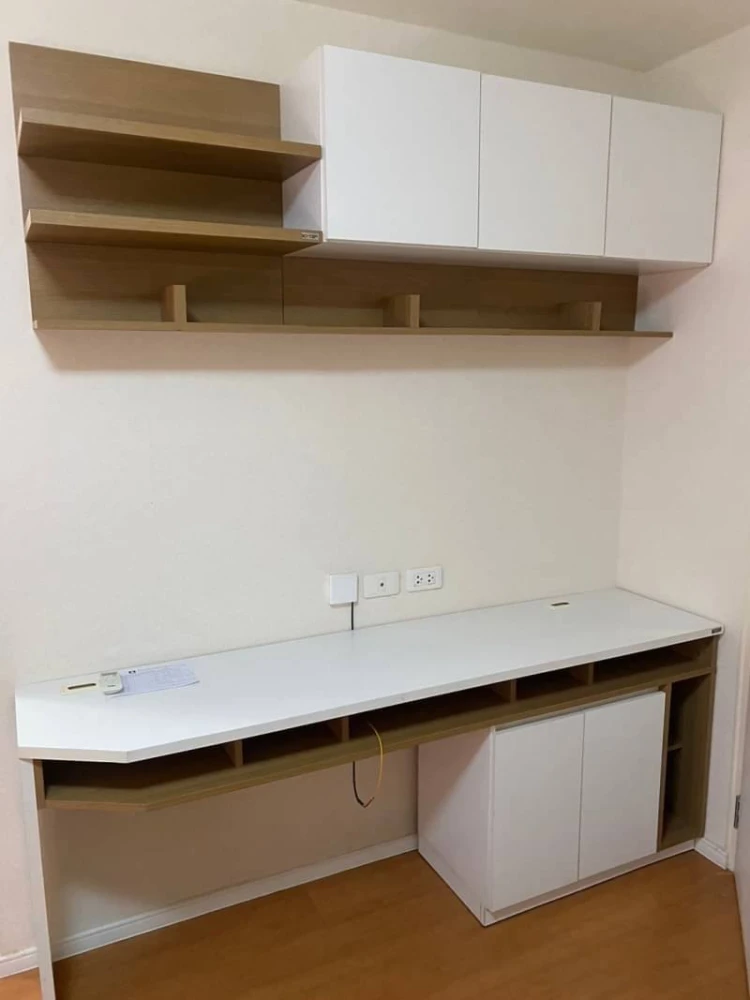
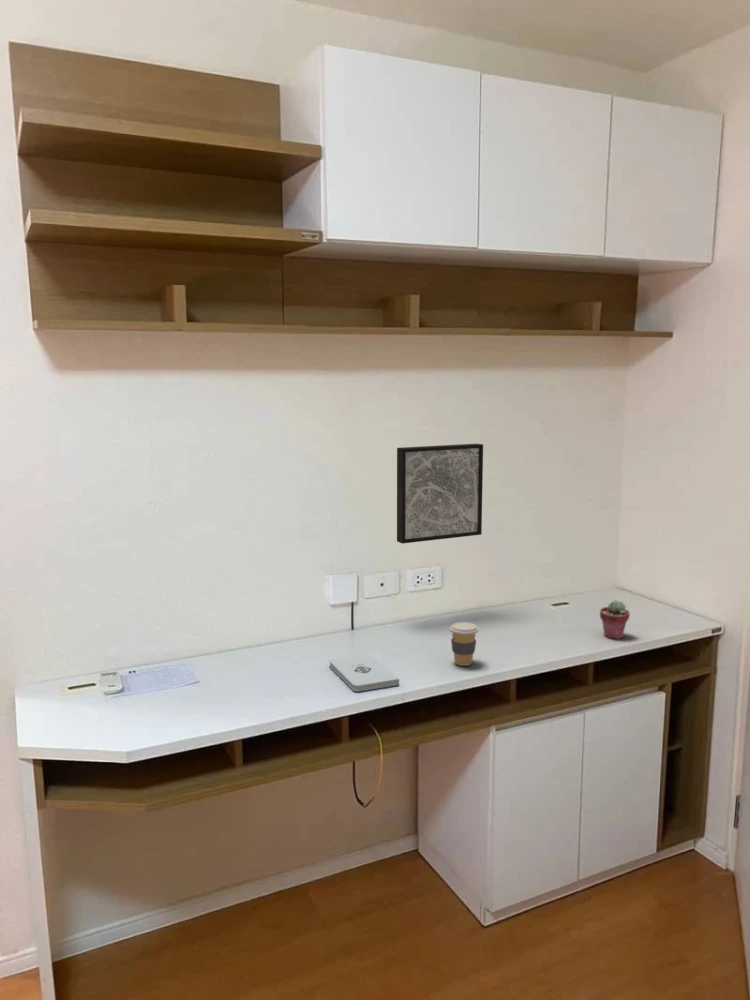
+ wall art (440, 492)
+ potted succulent (614, 618)
+ coffee cup (463, 644)
+ notepad (362, 671)
